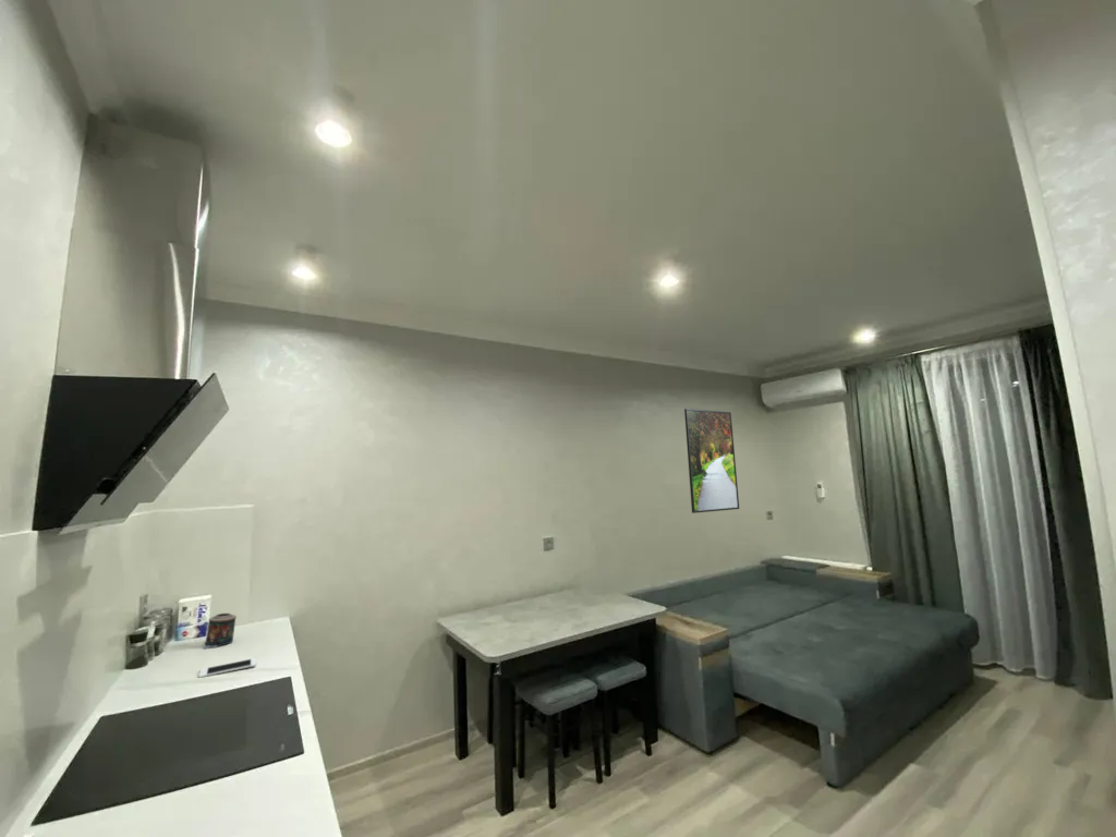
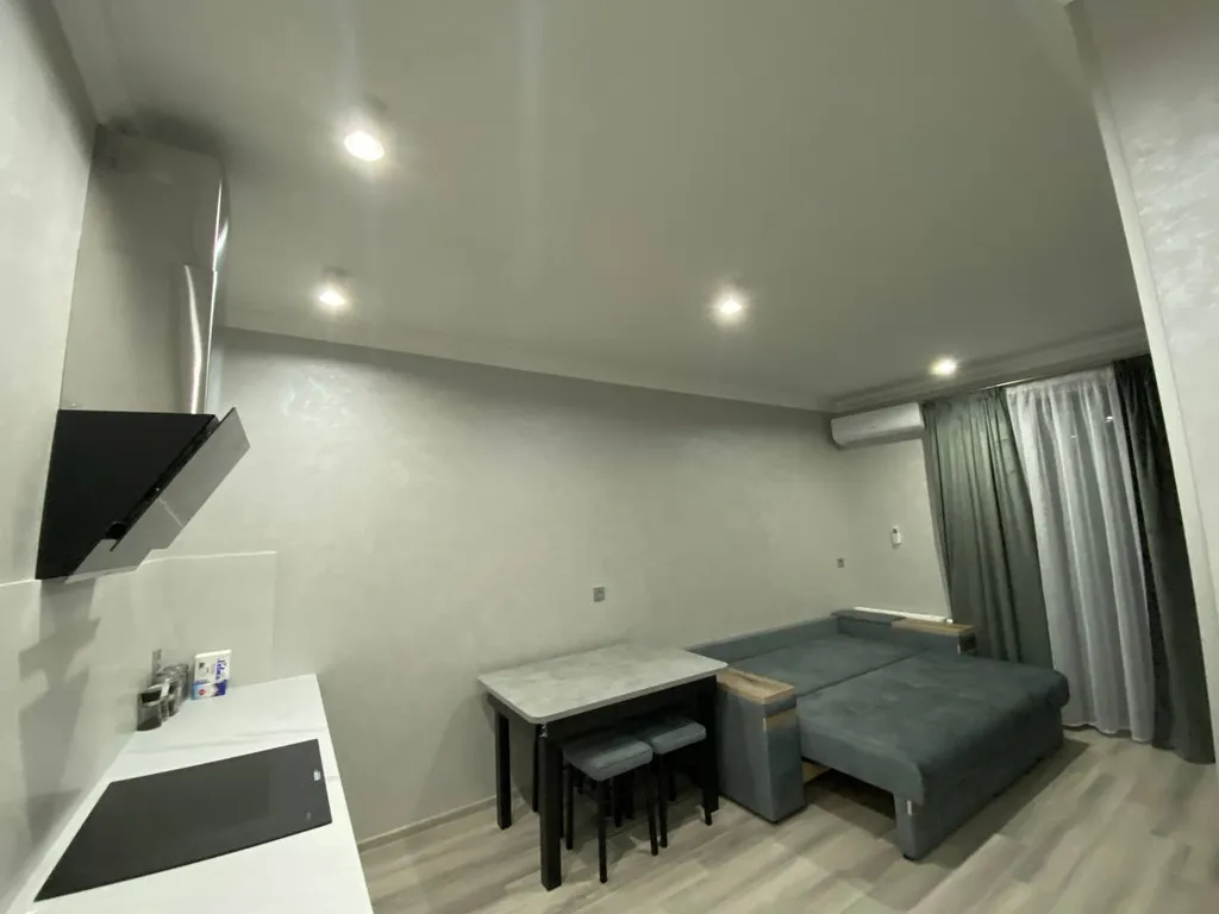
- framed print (712, 460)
- cell phone (228, 667)
- candle (217, 629)
